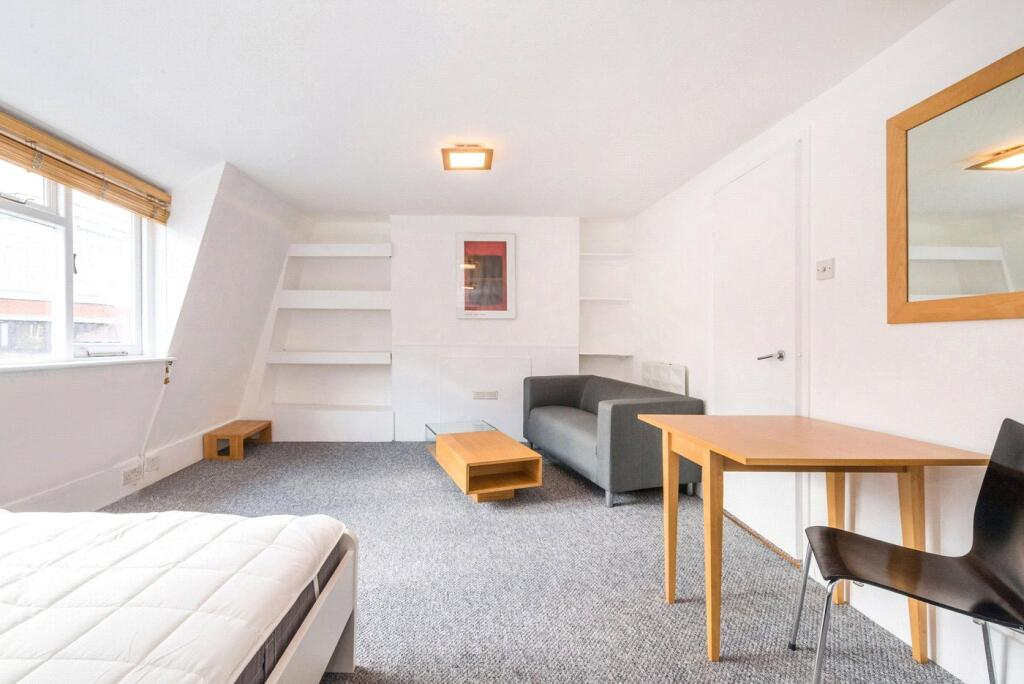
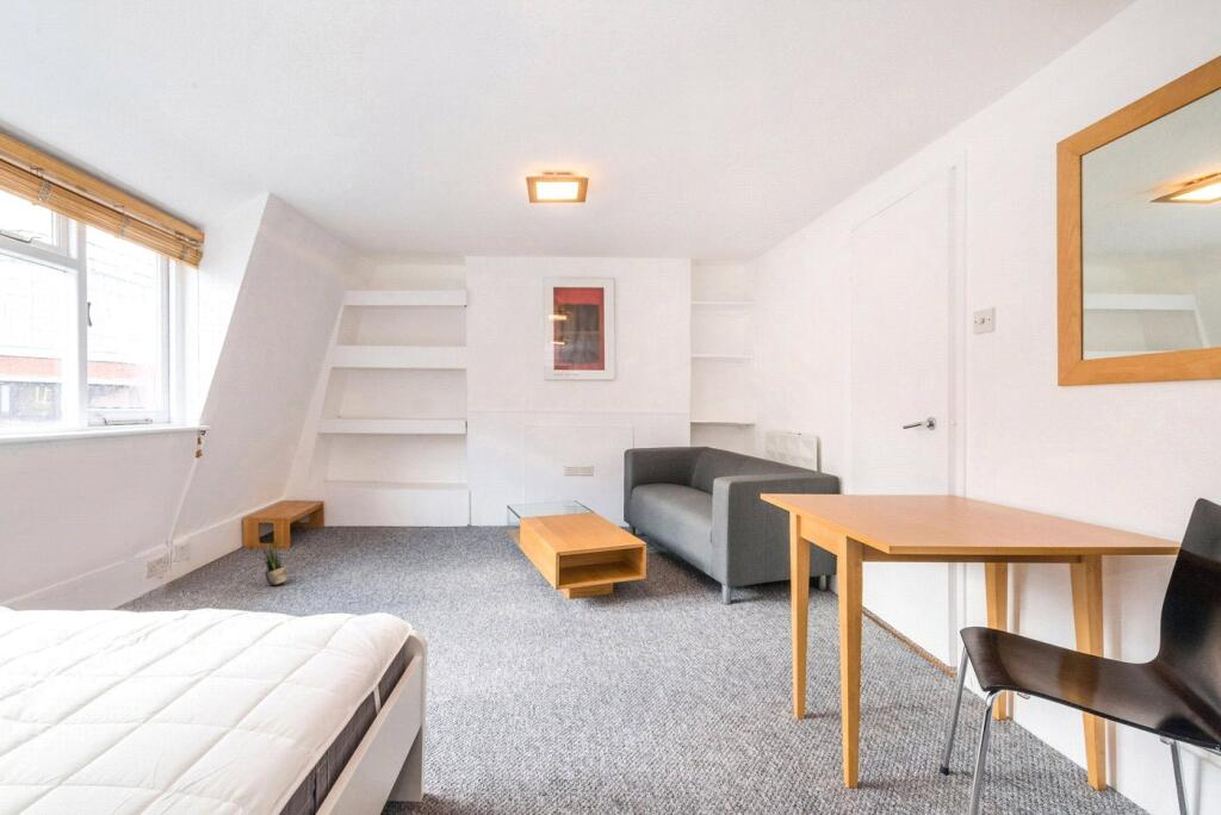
+ potted plant (273, 561)
